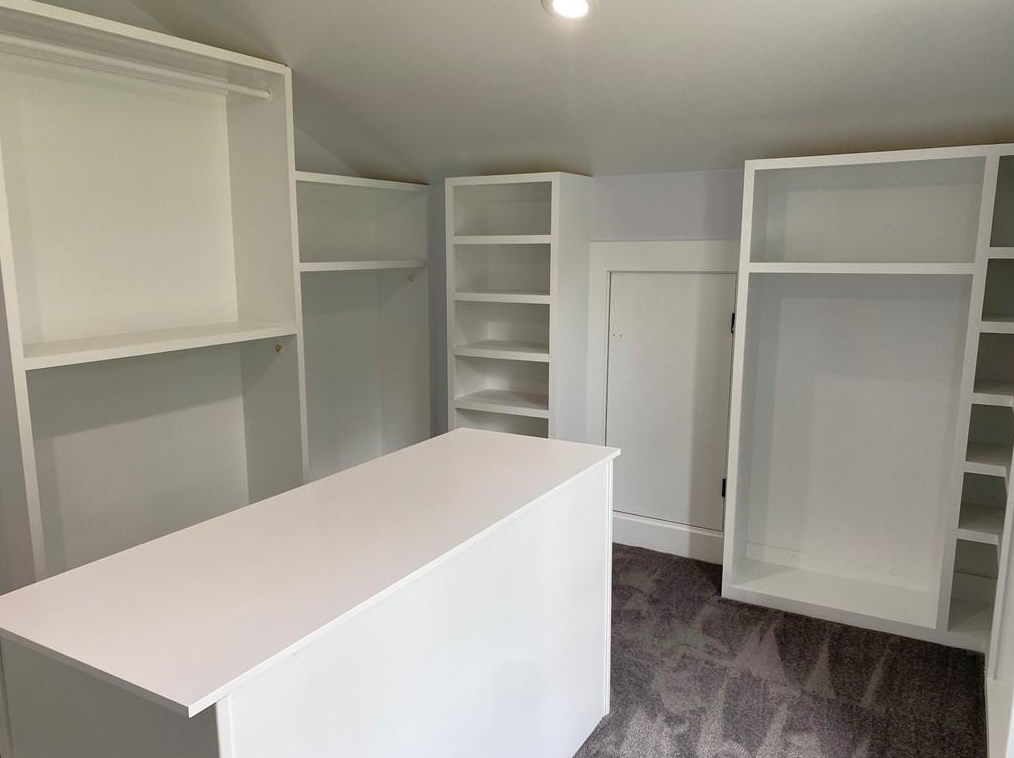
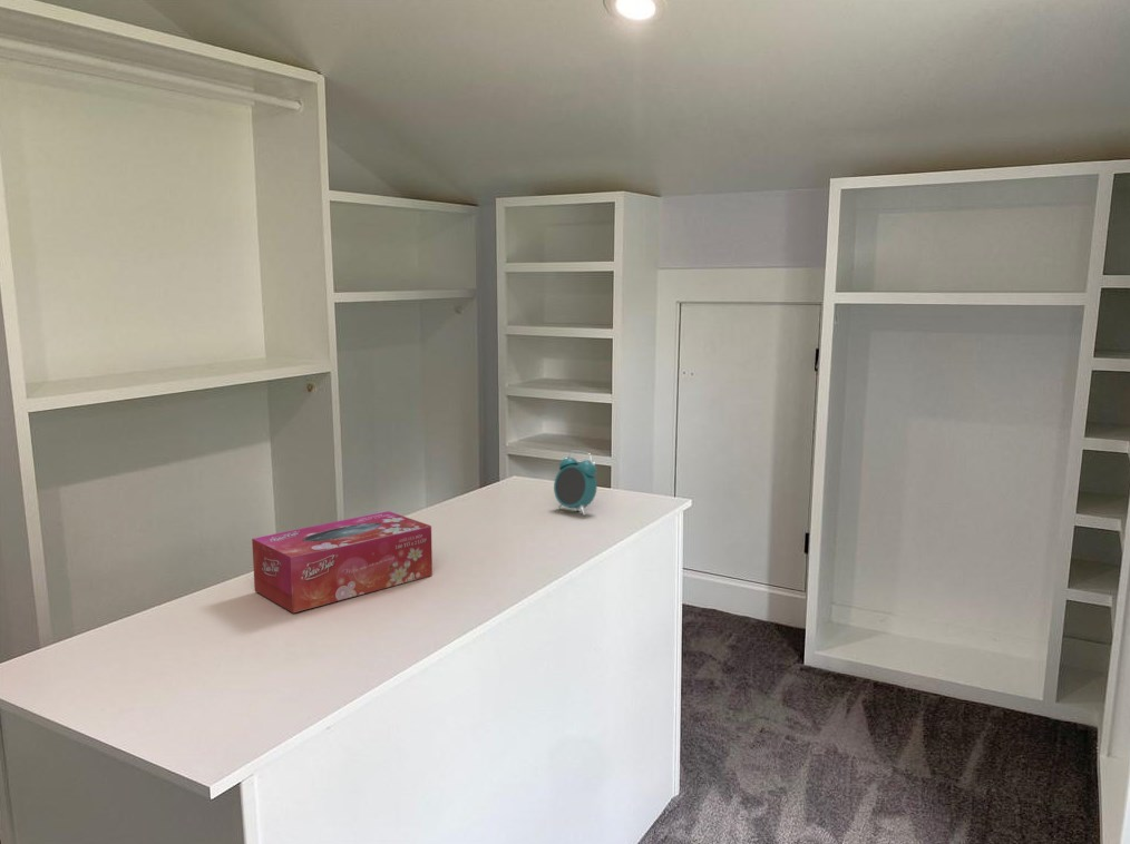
+ alarm clock (575, 481)
+ tissue box (344, 557)
